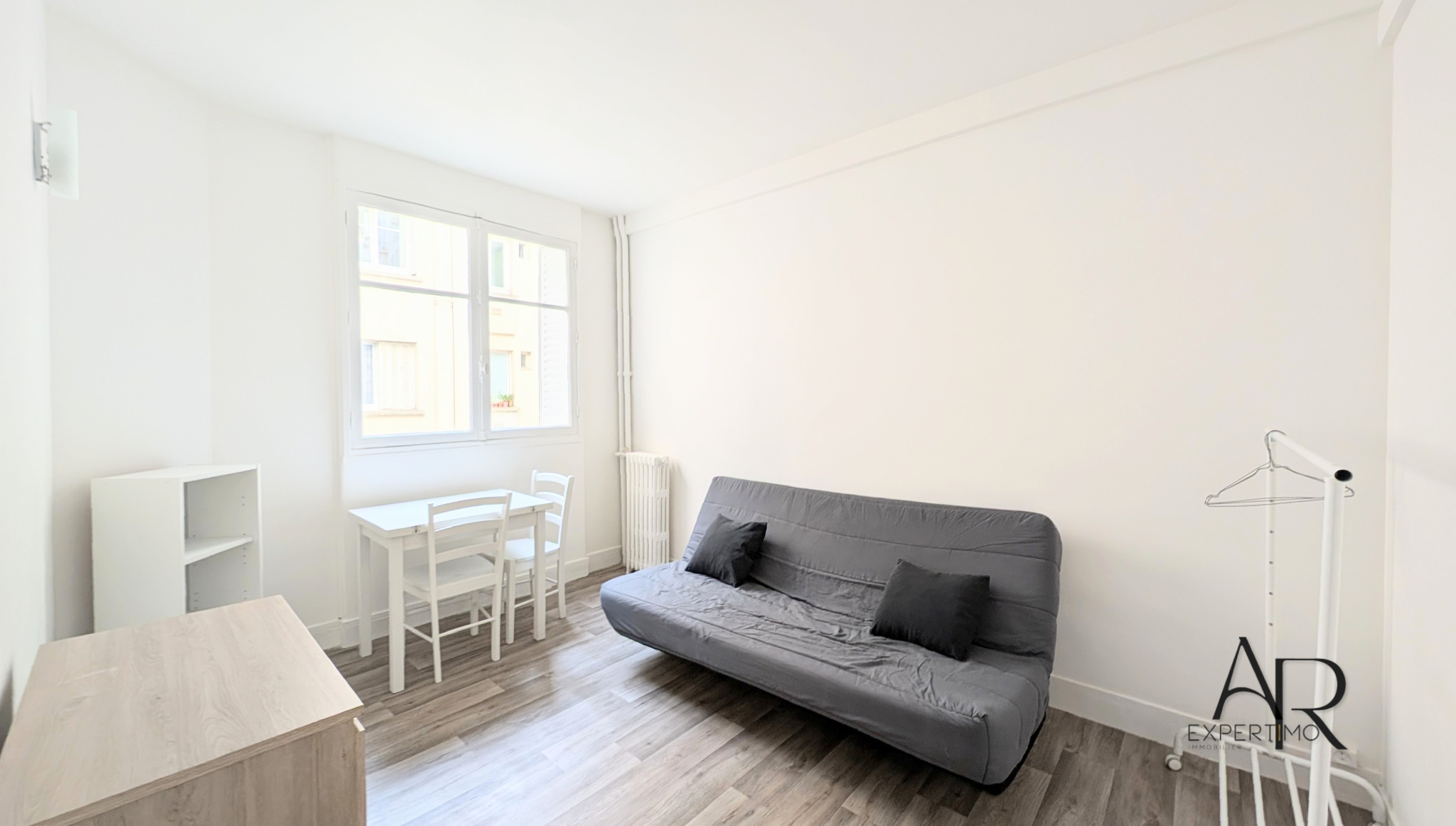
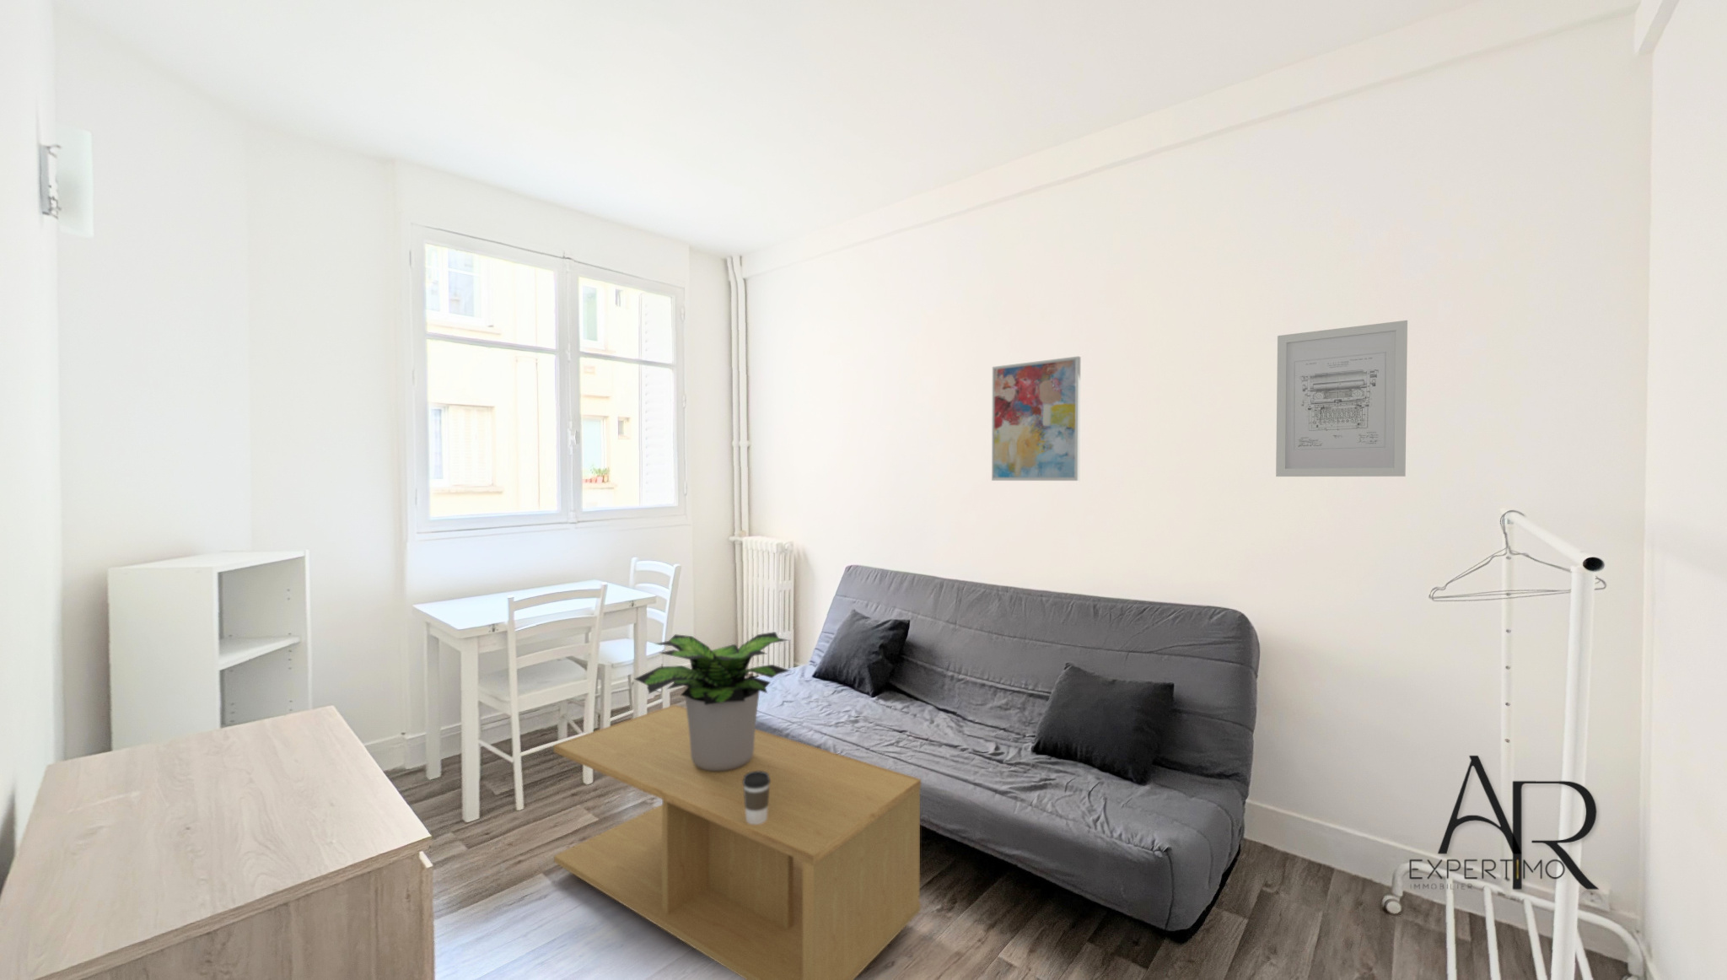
+ wall art (1338, 402)
+ potted plant (713, 700)
+ coffee cup (757, 797)
+ coffee table (726, 831)
+ wall art (1034, 421)
